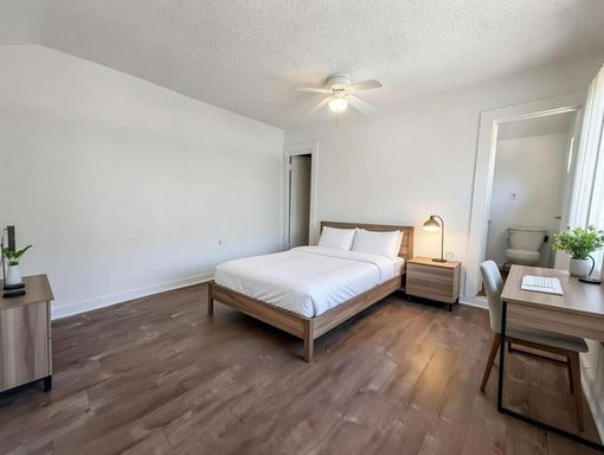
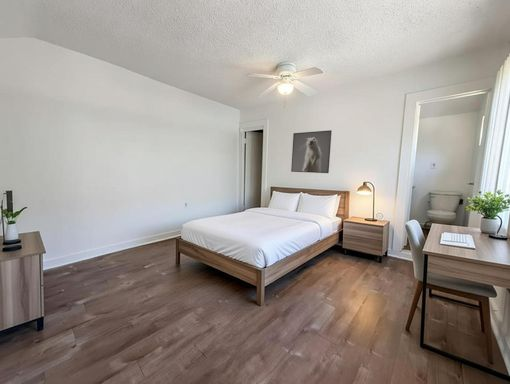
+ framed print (310, 152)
